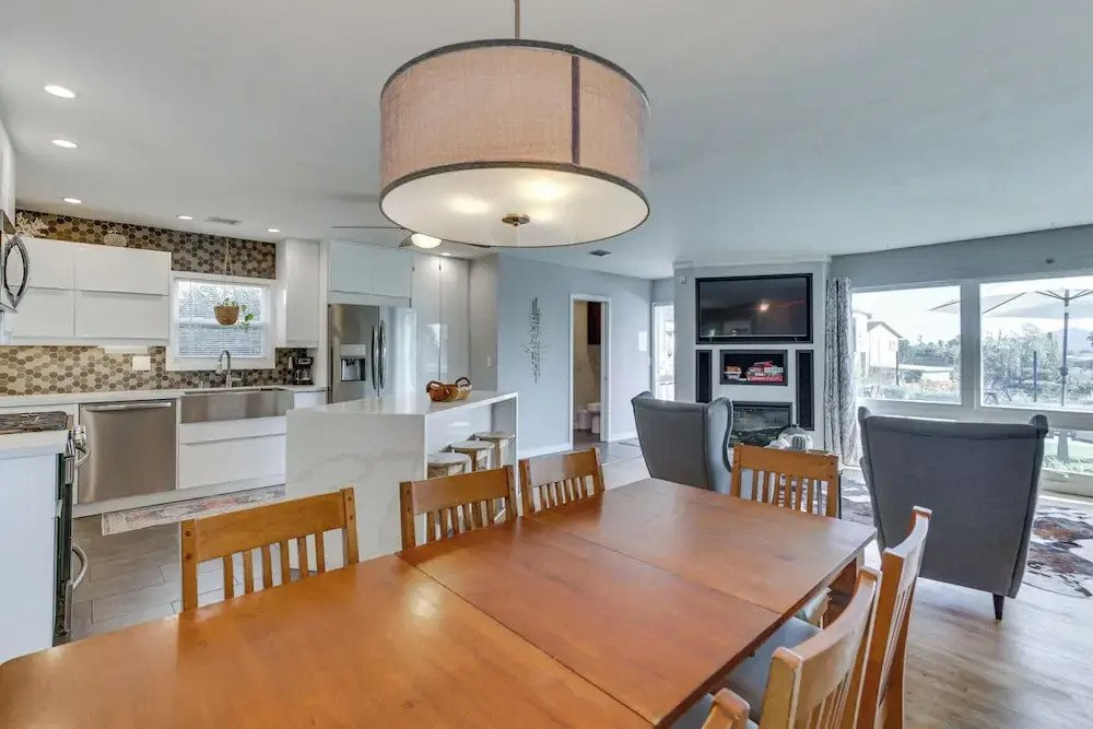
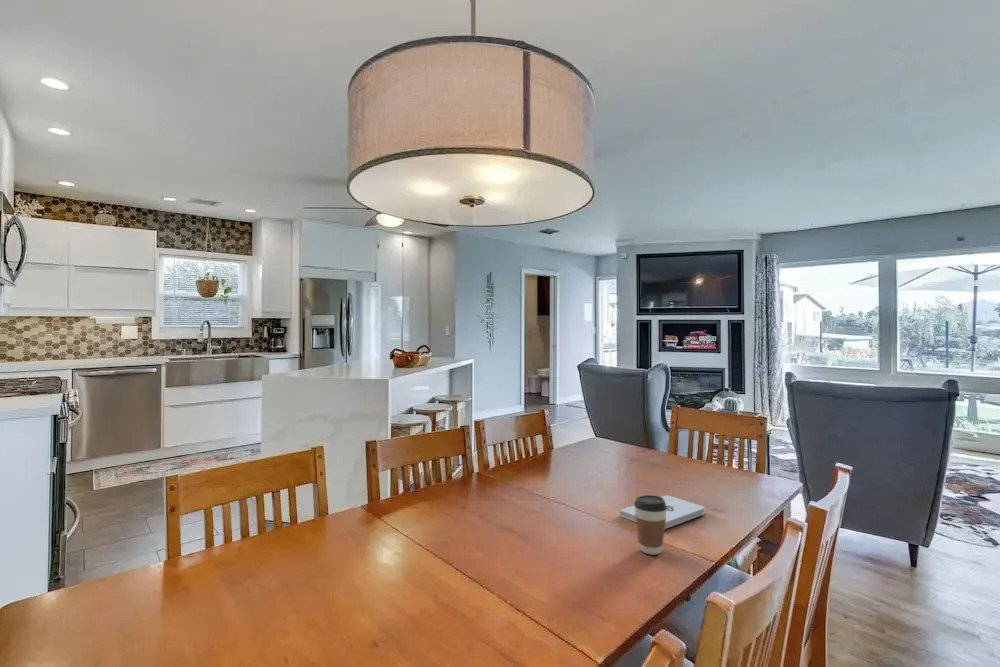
+ notepad (666, 511)
+ coffee cup (650, 524)
